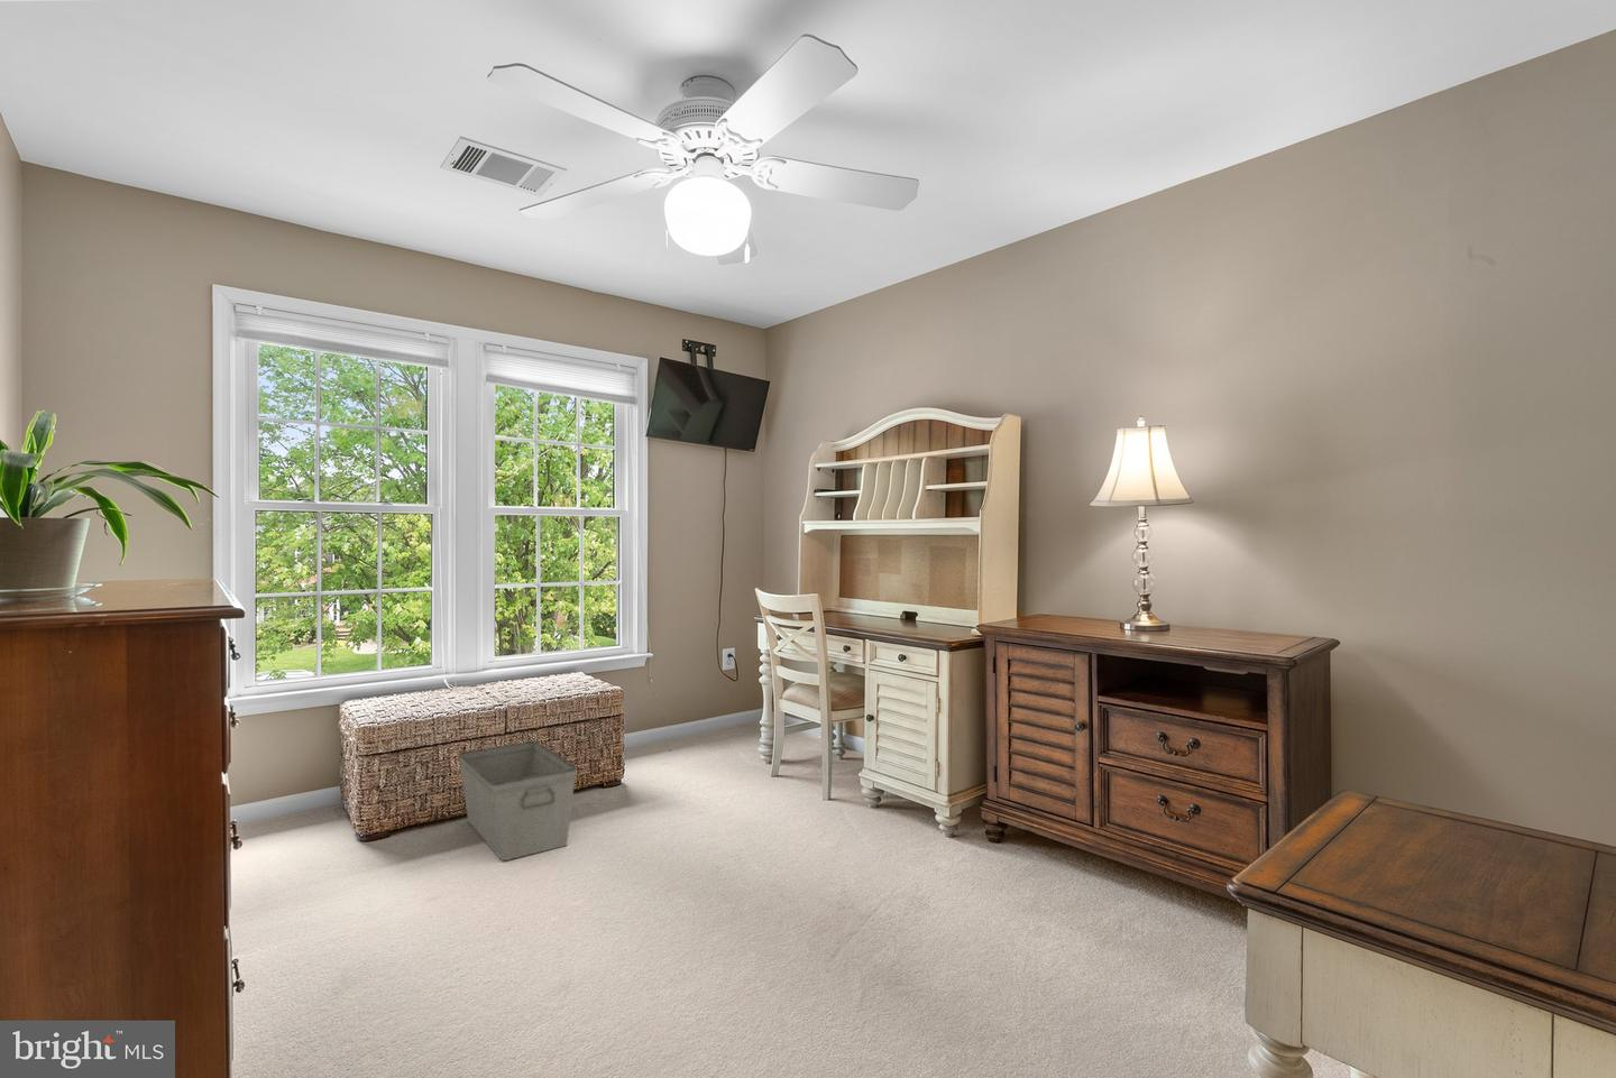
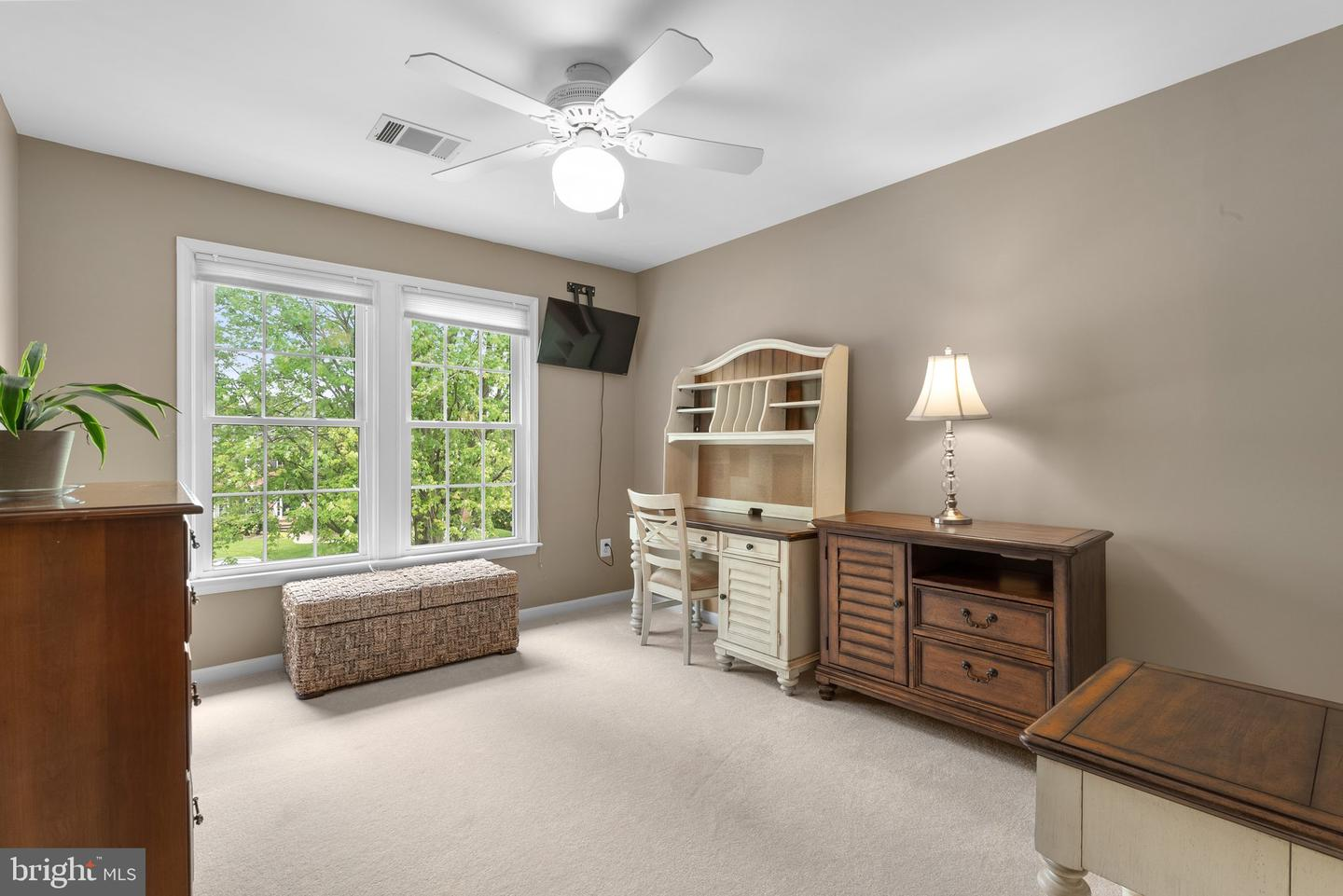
- storage bin (515, 795)
